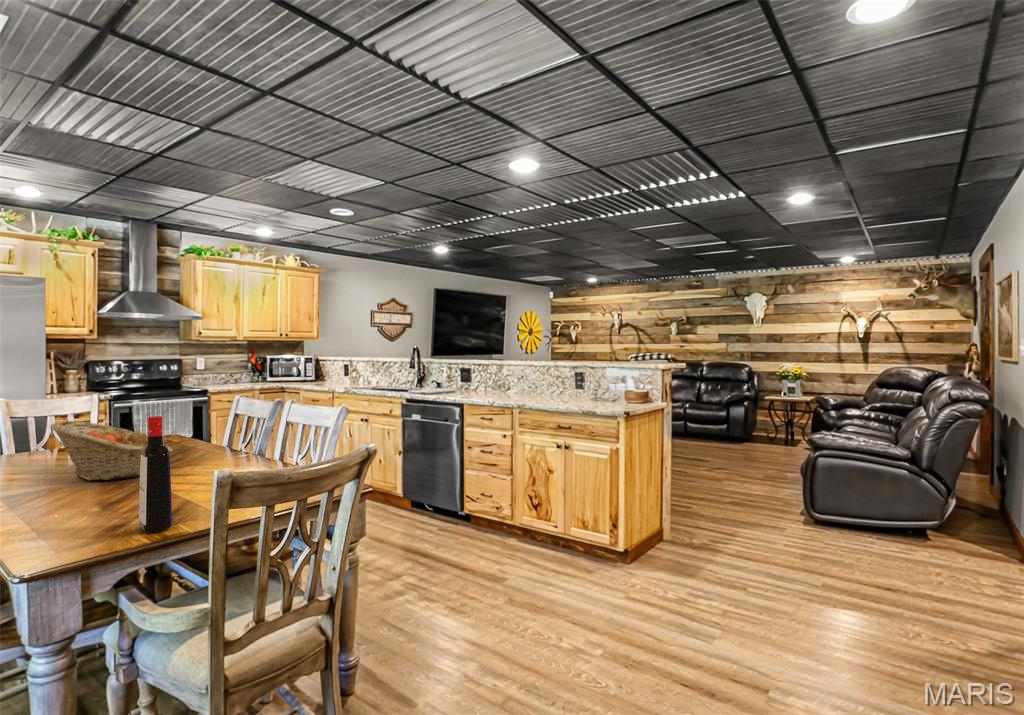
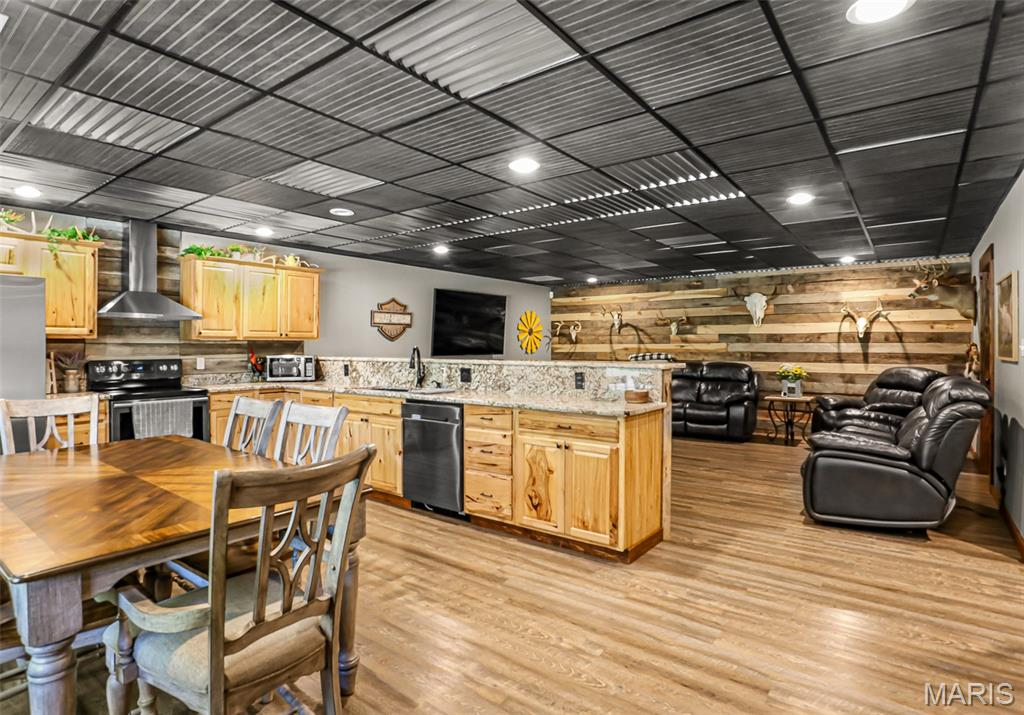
- fruit basket (114, 446)
- liquor bottle (155, 472)
